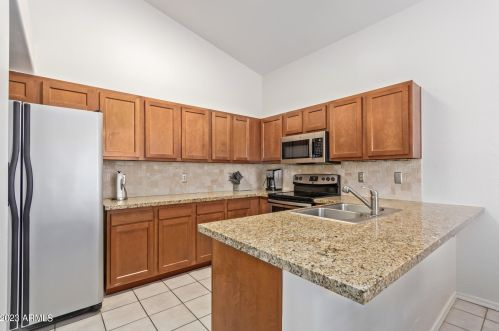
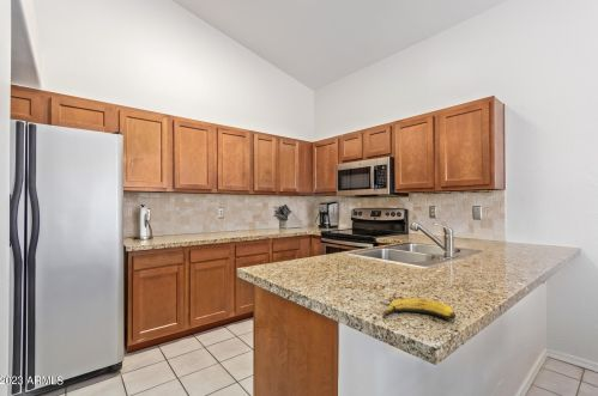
+ banana (415, 307)
